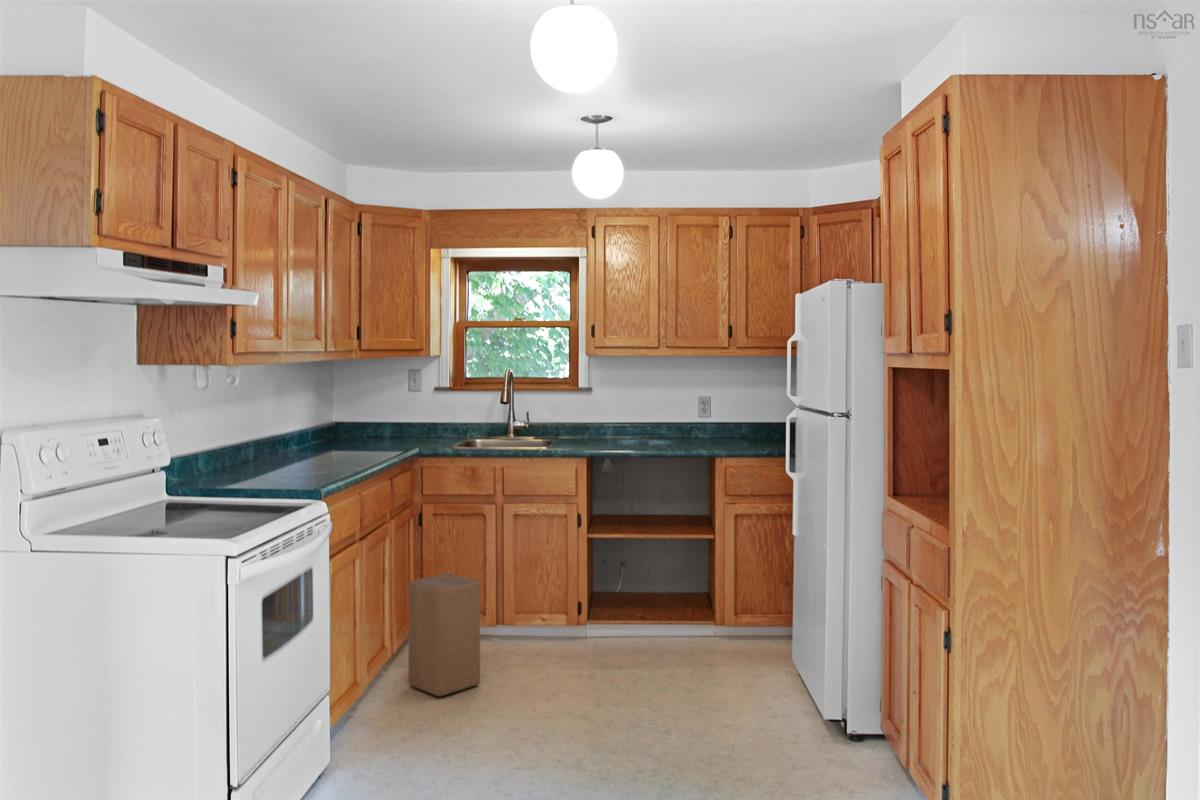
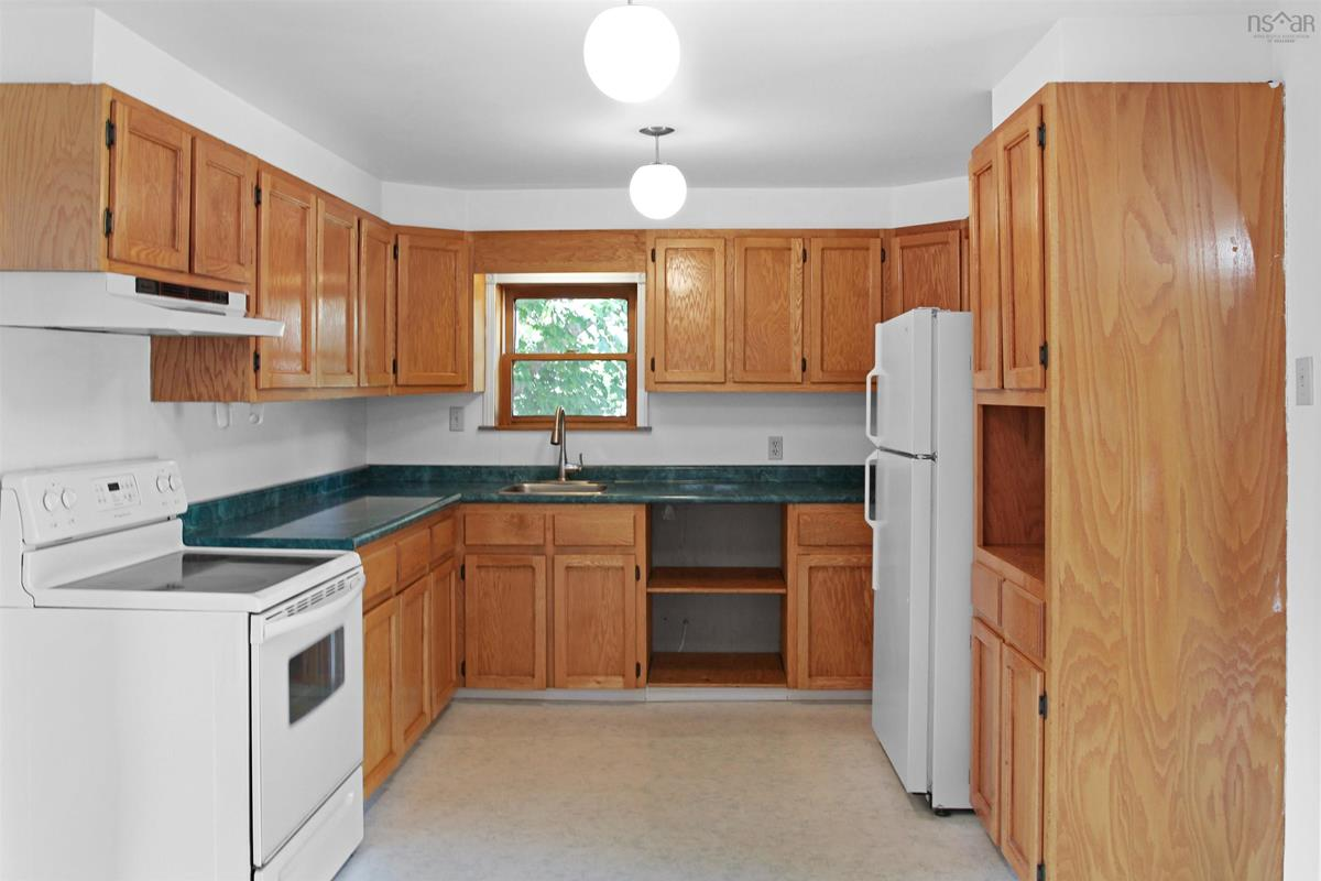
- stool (444, 632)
